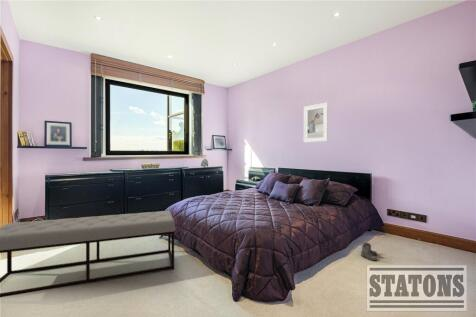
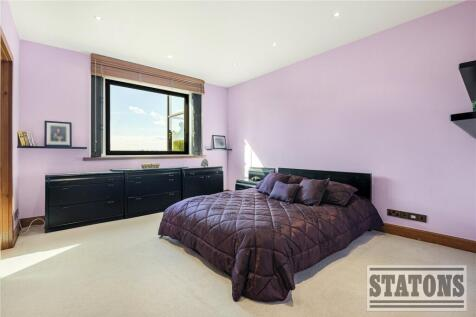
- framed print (315, 123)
- boots (369, 250)
- bench (93, 242)
